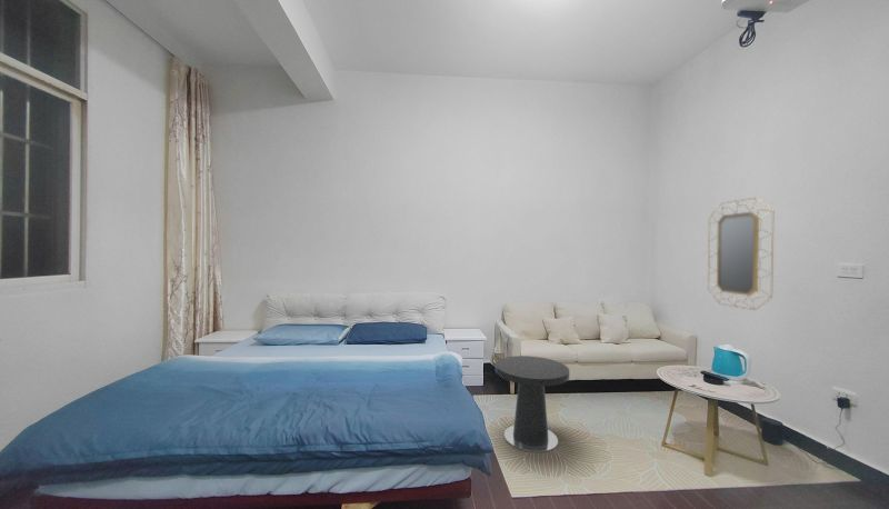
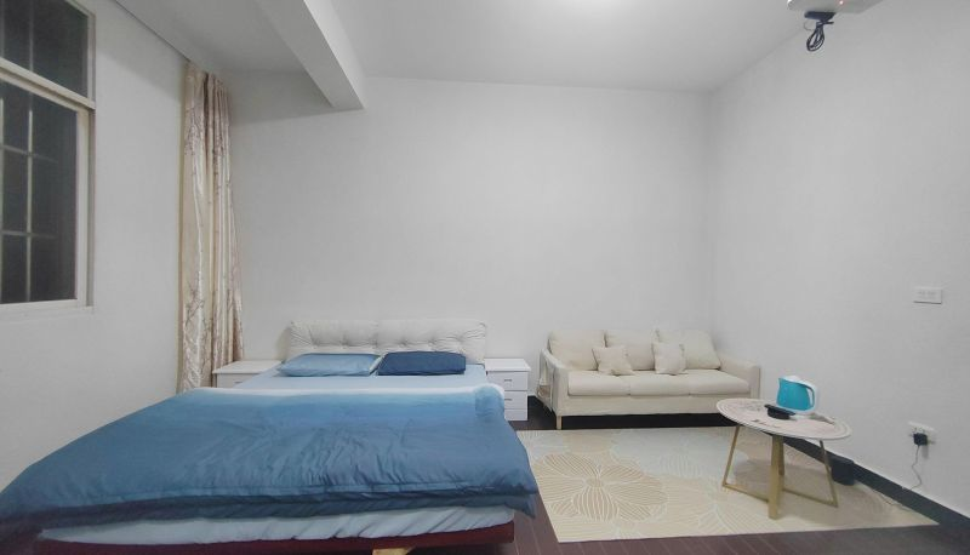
- side table (530, 401)
- home mirror (735, 253)
